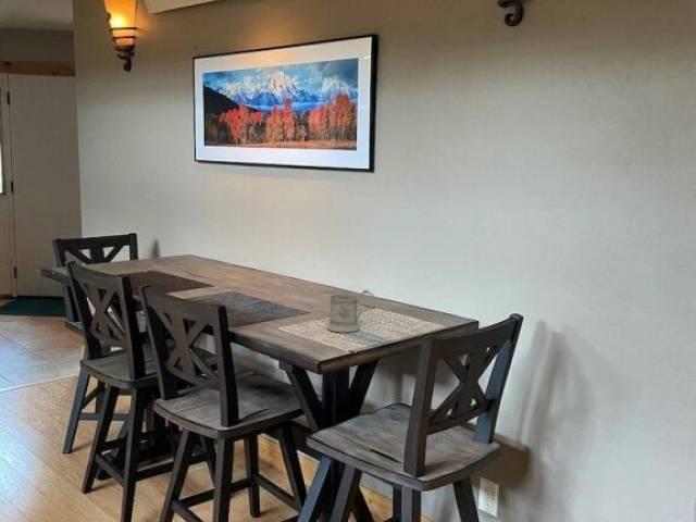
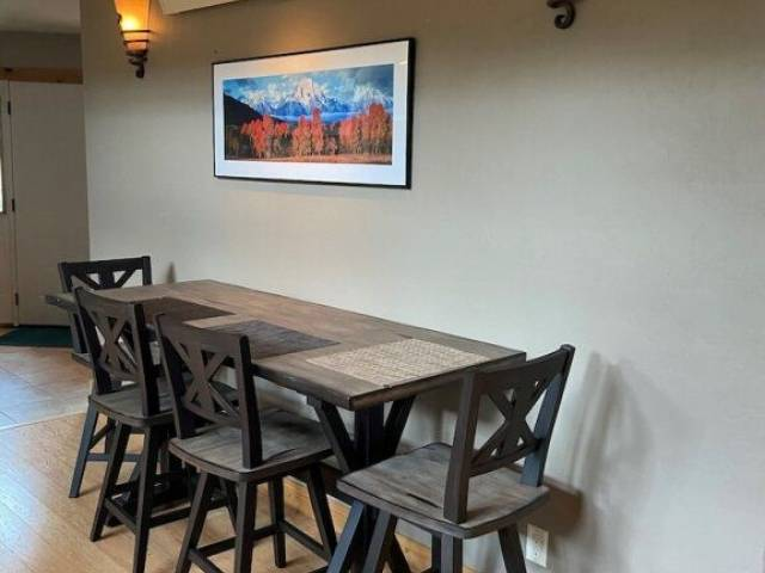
- mug (350, 309)
